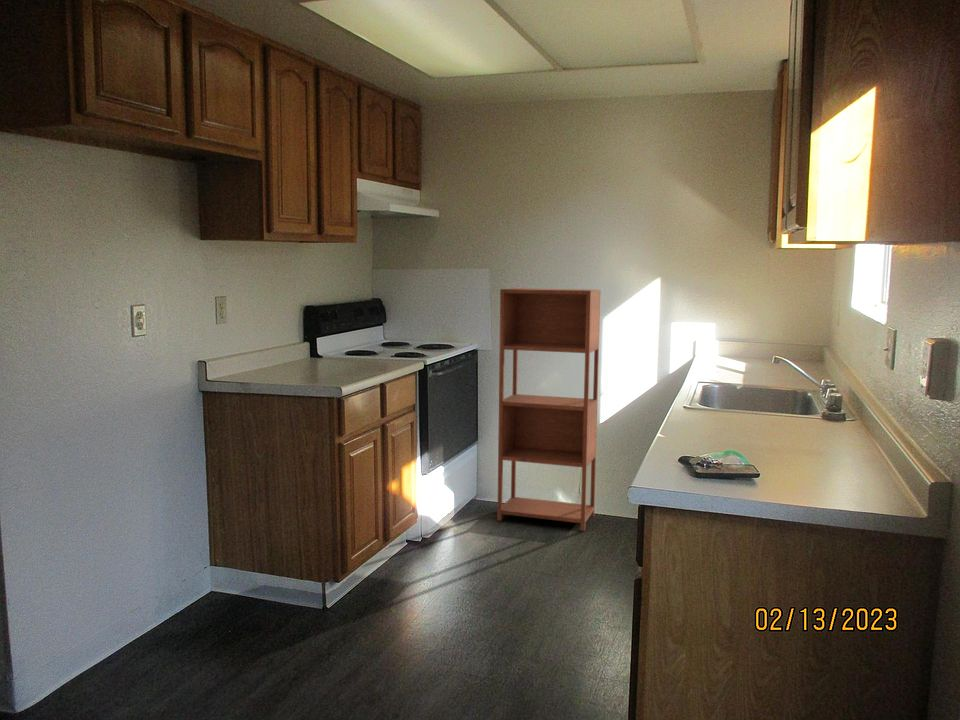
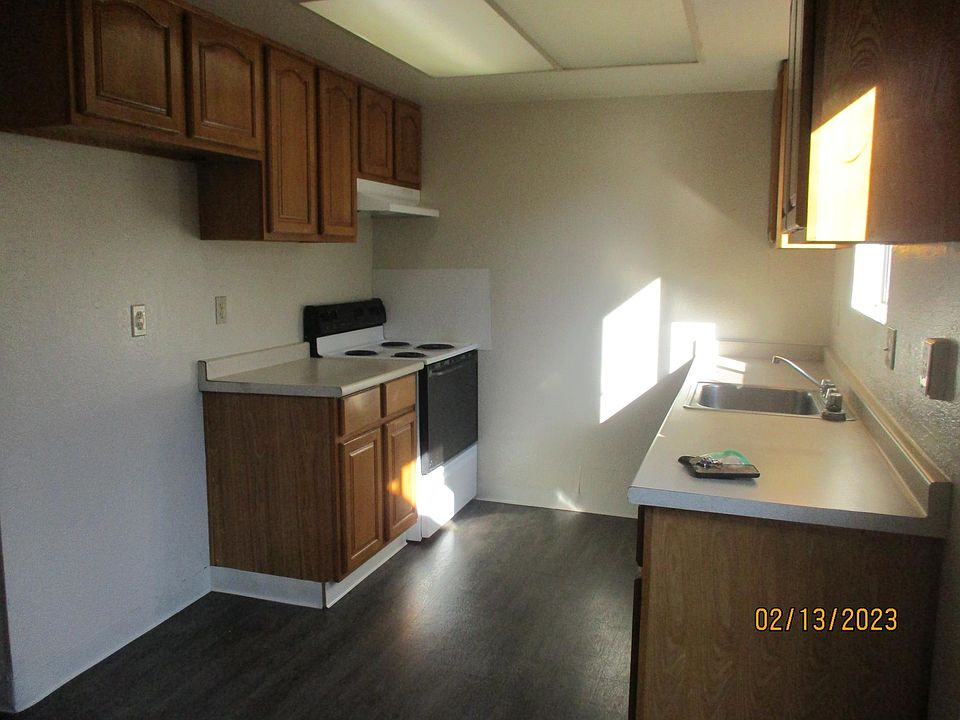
- shelving unit (548, 405)
